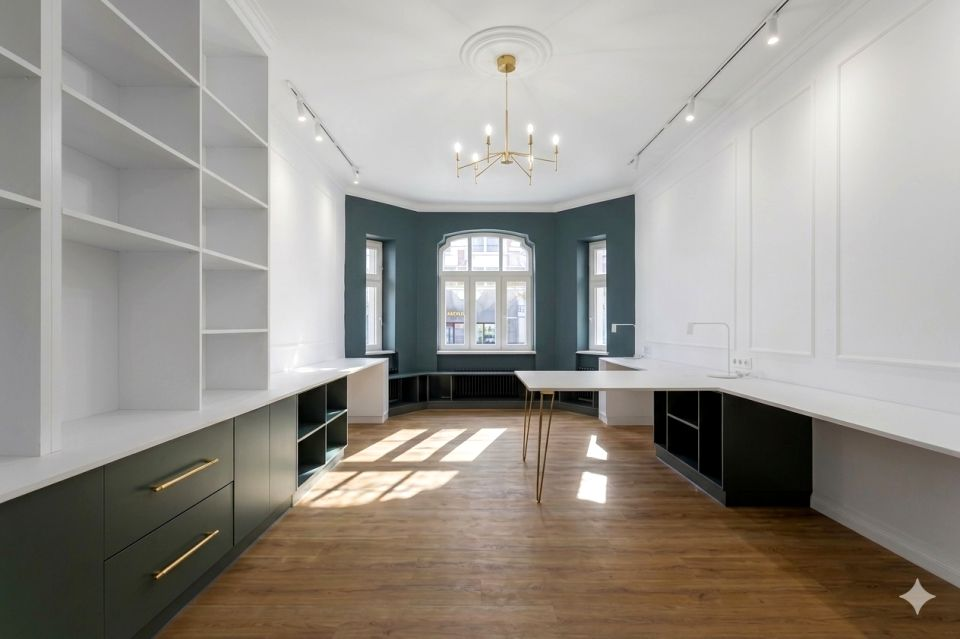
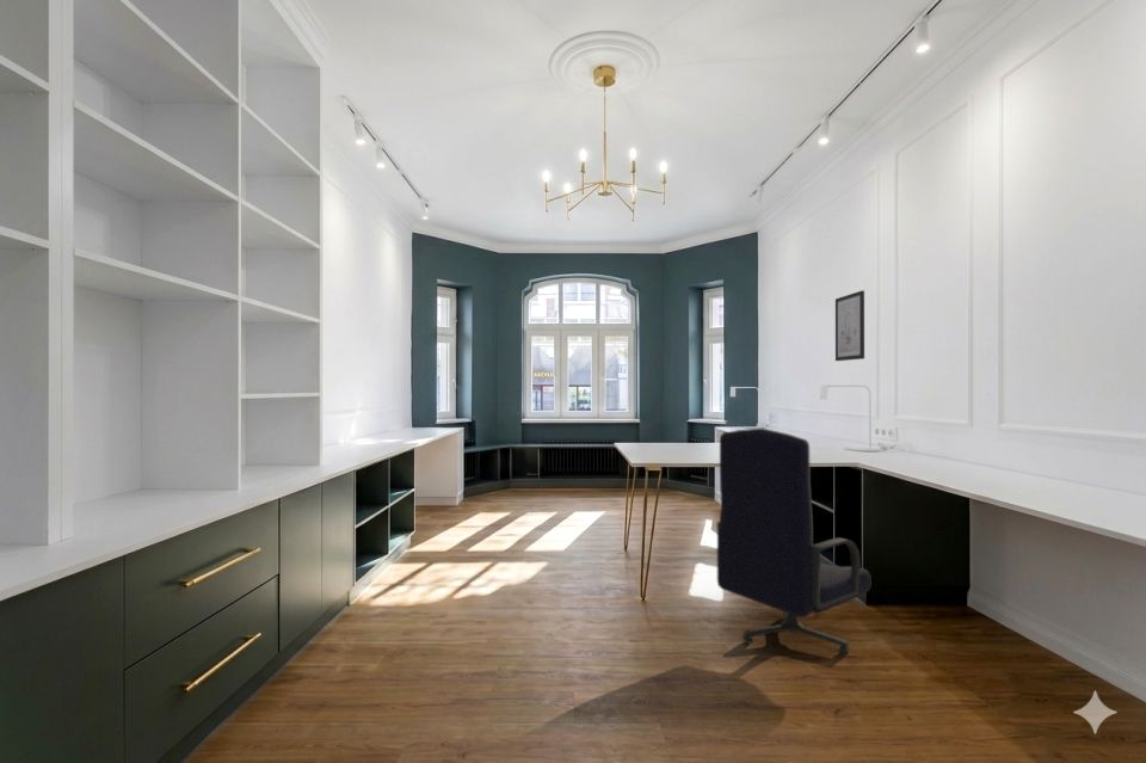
+ office chair (791, 530)
+ wall art (849, 327)
